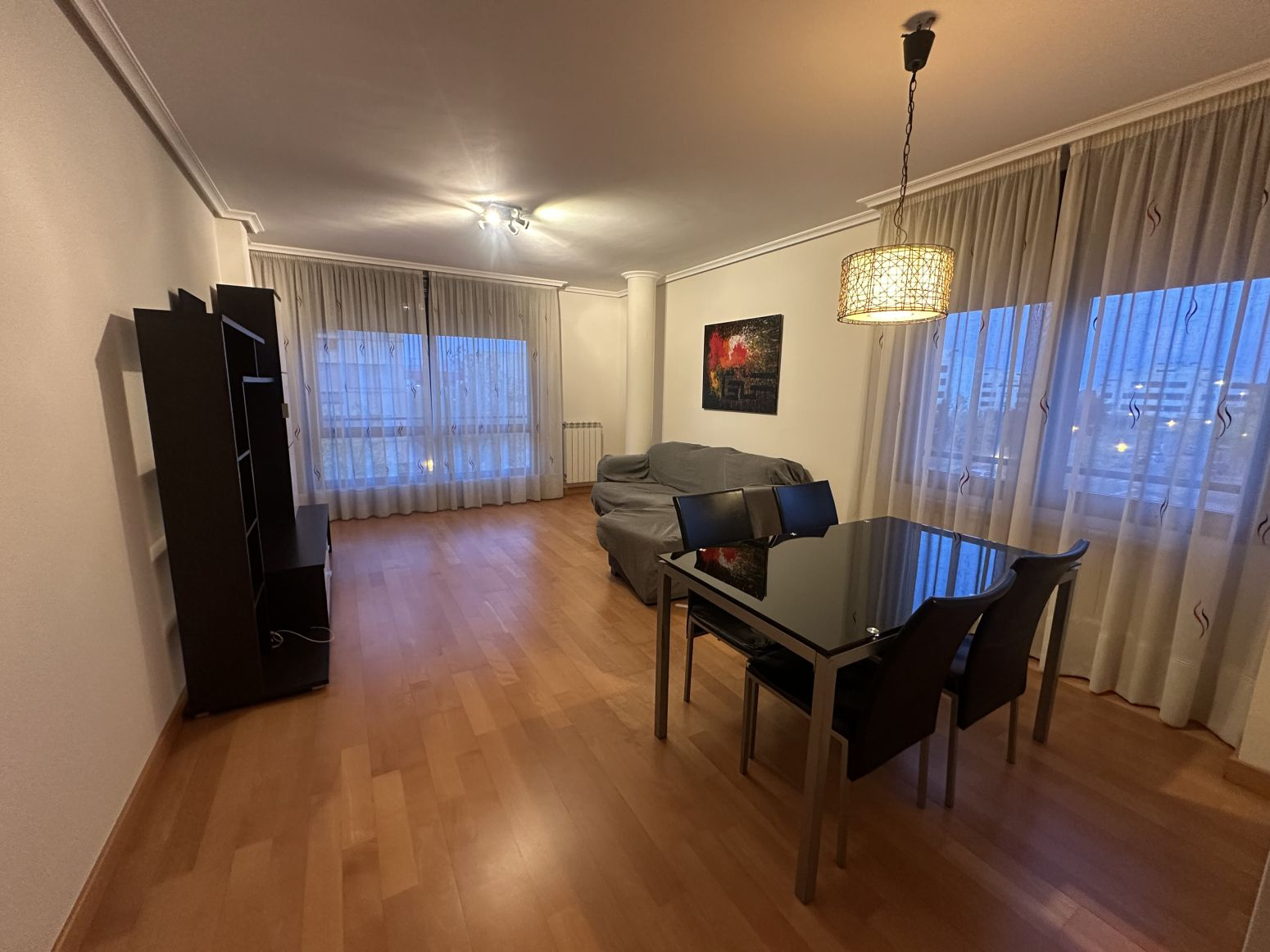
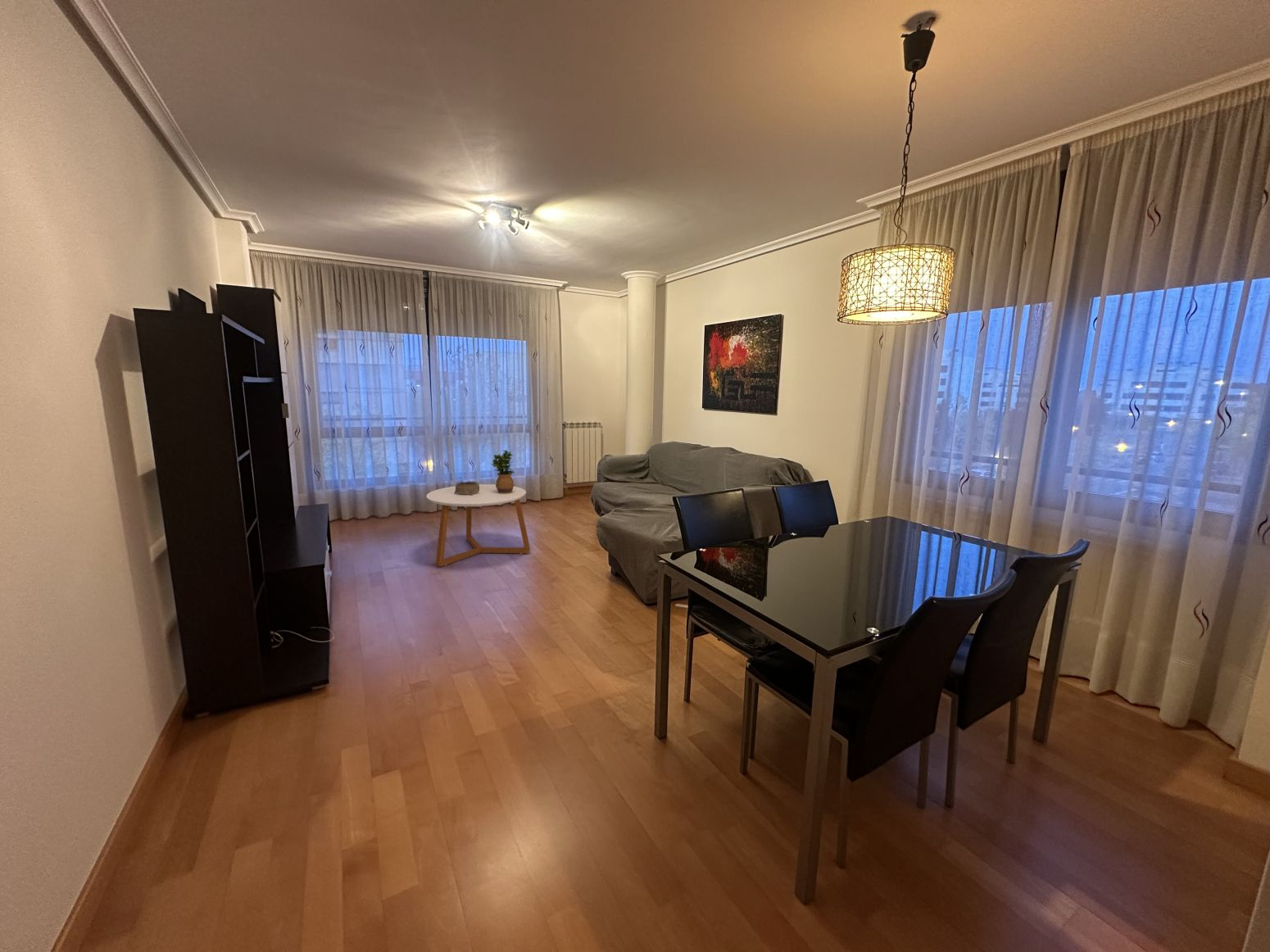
+ potted plant (501, 470)
+ coffee table (470, 524)
+ decorative bowl (467, 487)
